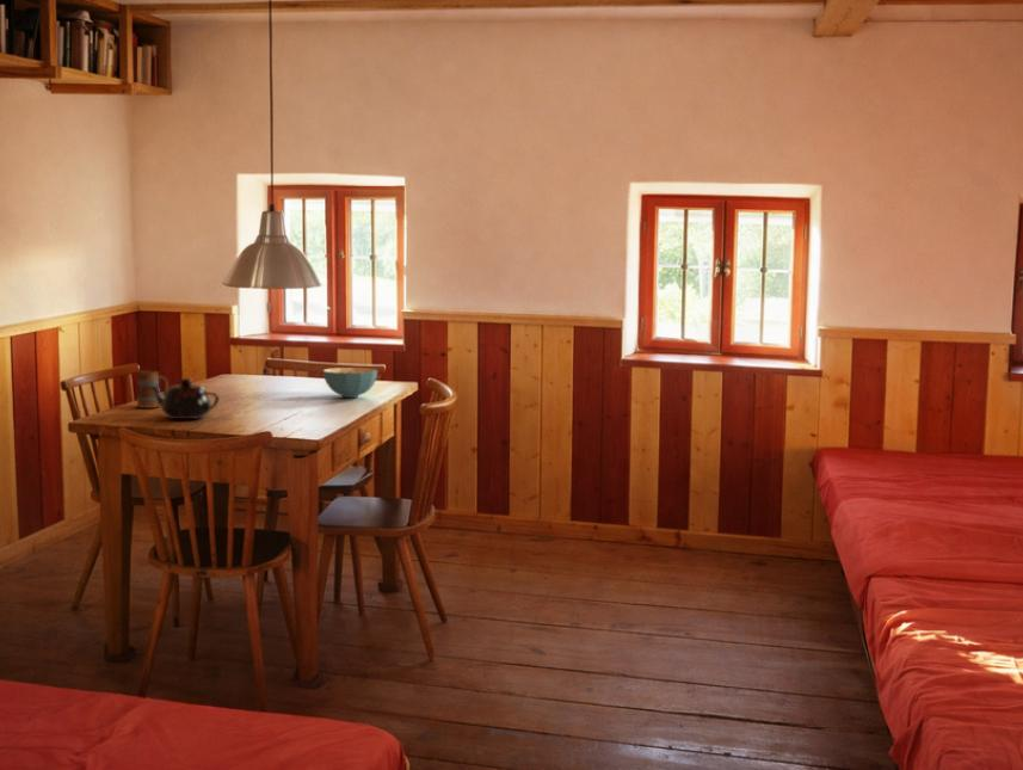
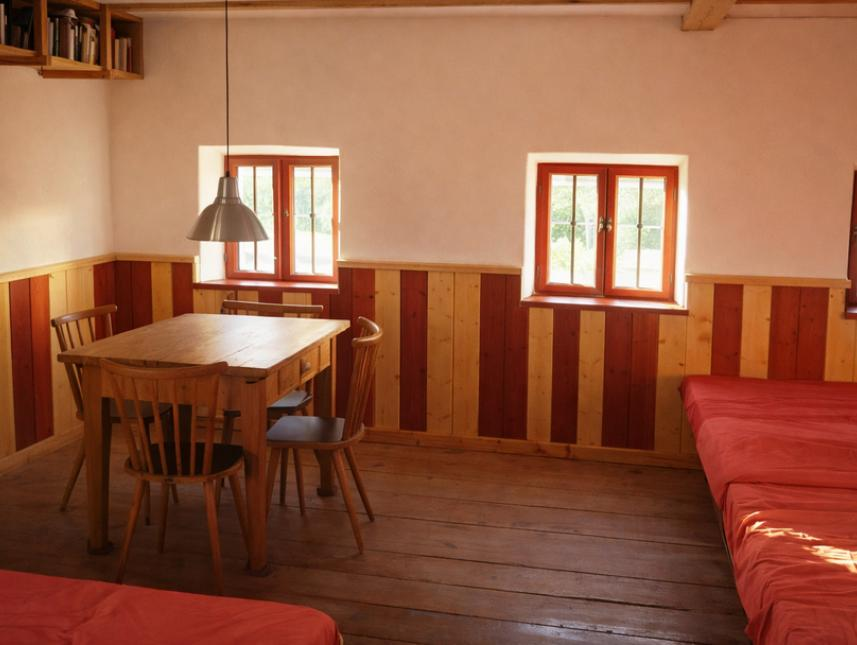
- cereal bowl (350, 383)
- teapot (184, 398)
- mug (152, 389)
